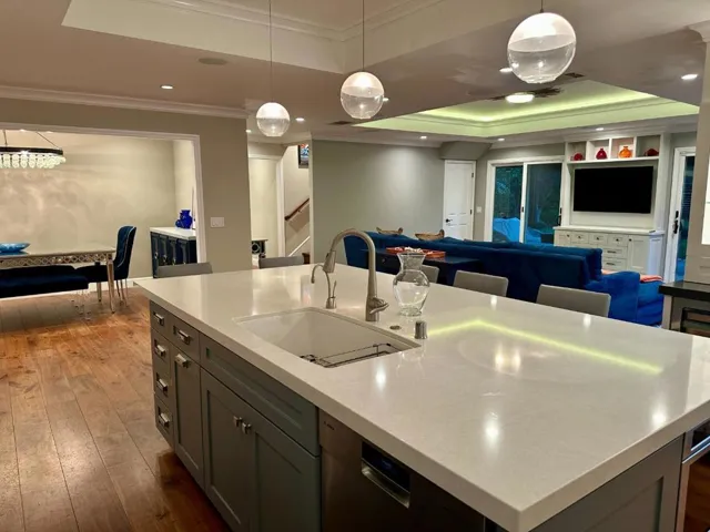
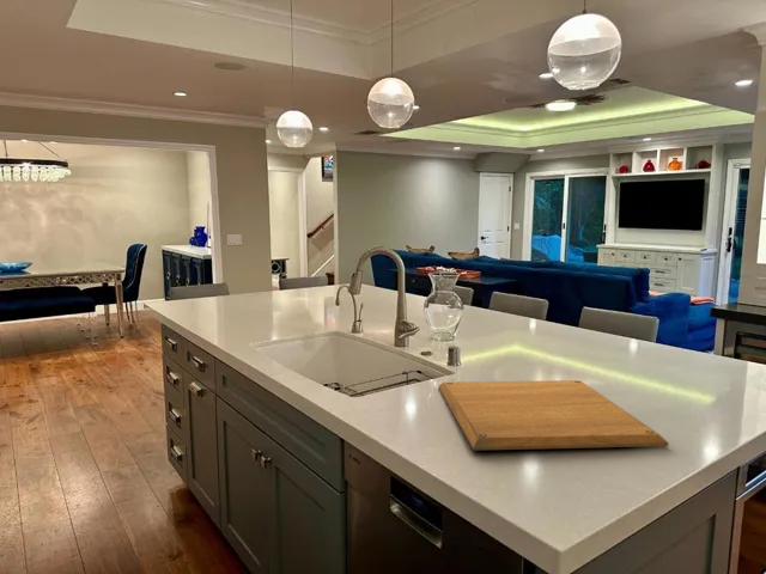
+ chopping board (536, 408)
